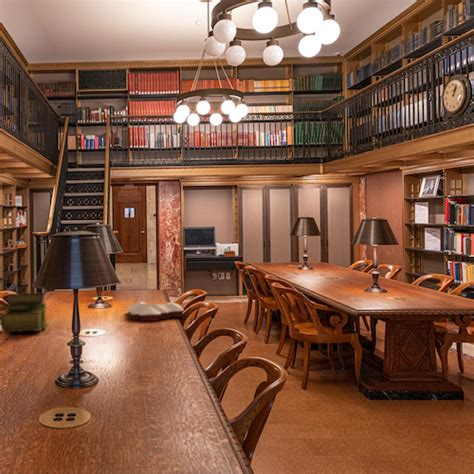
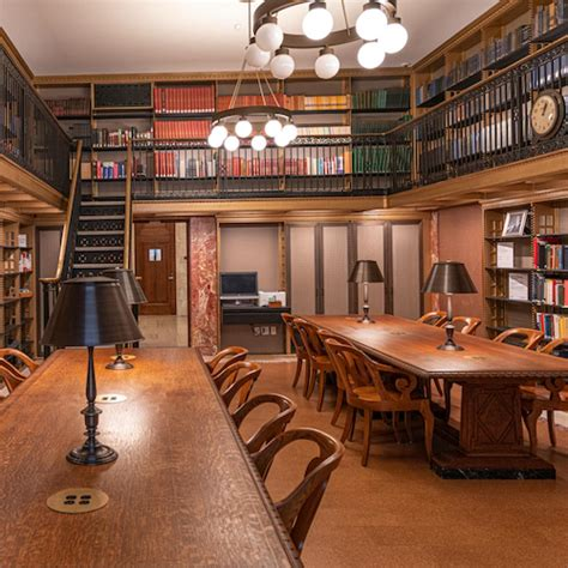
- books (155, 309)
- stack of books (24, 310)
